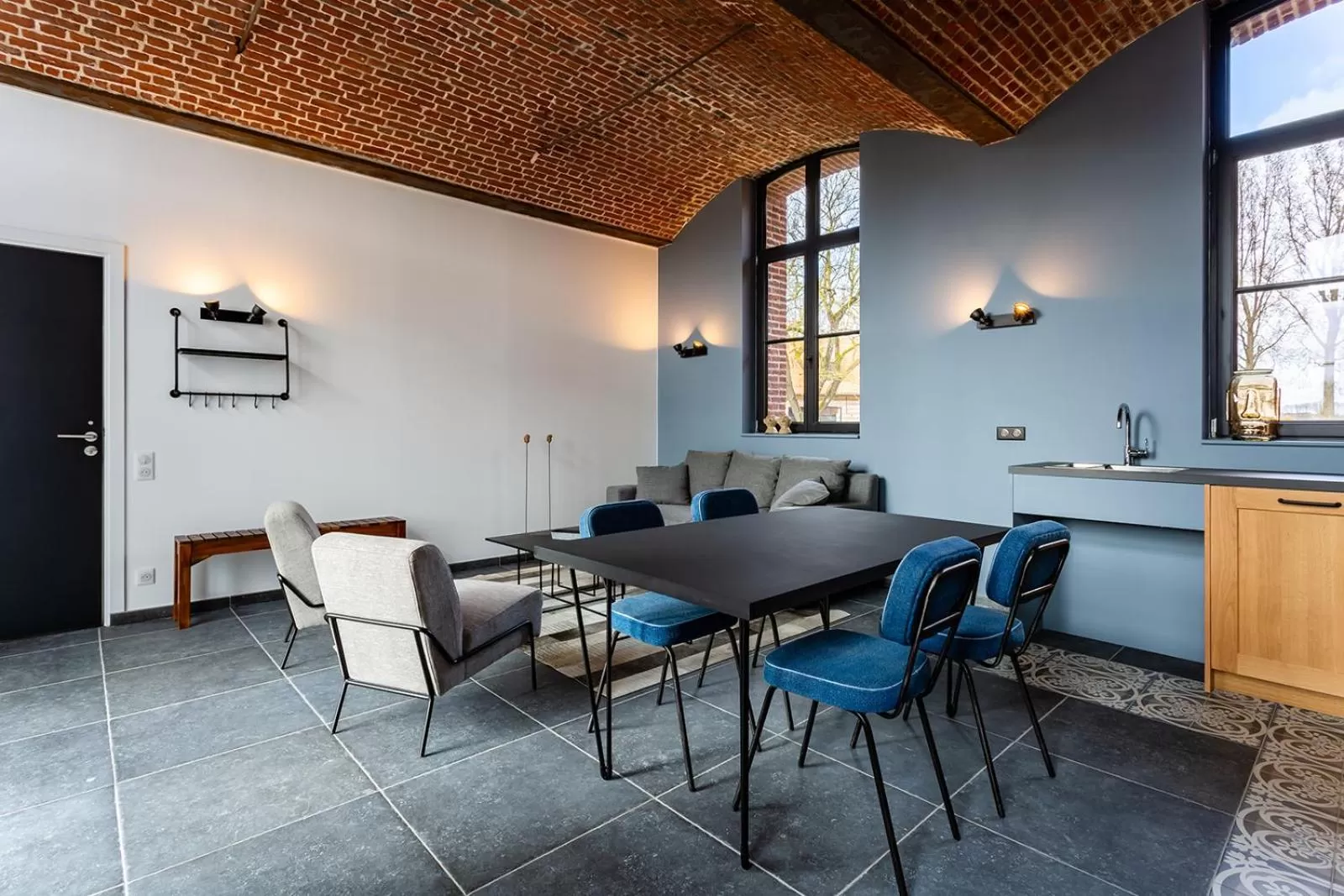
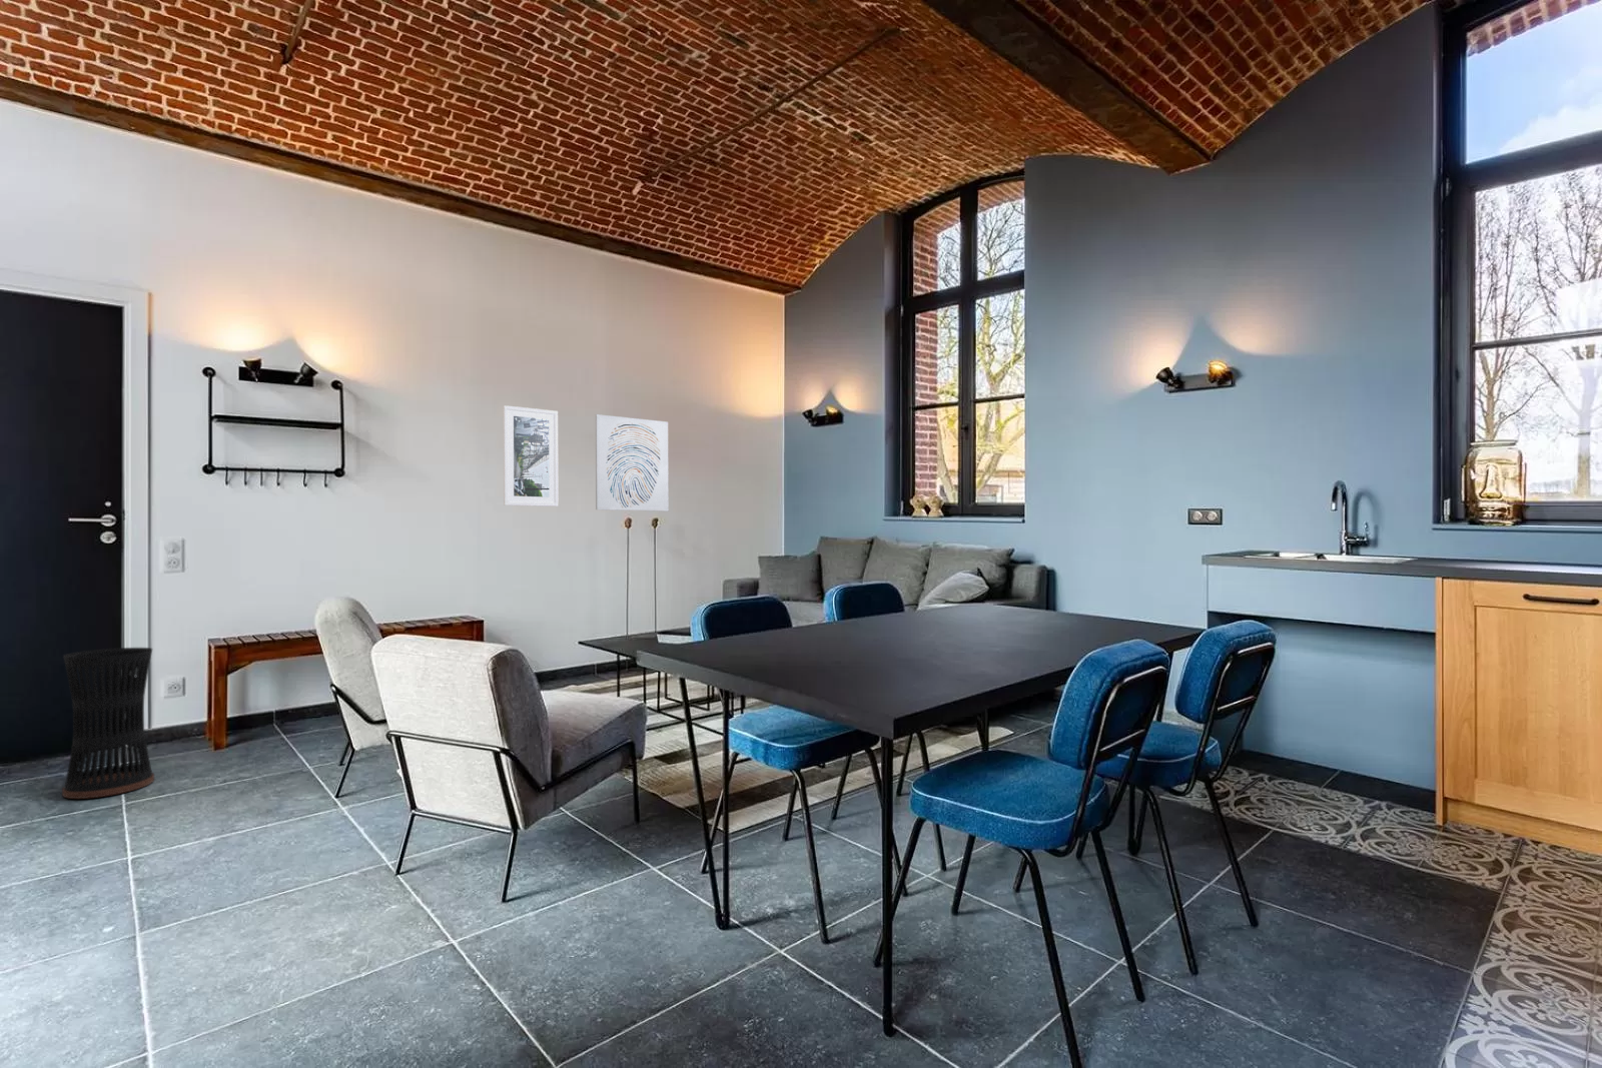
+ wall art (633, 464)
+ umbrella stand (110, 720)
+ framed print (530, 457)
